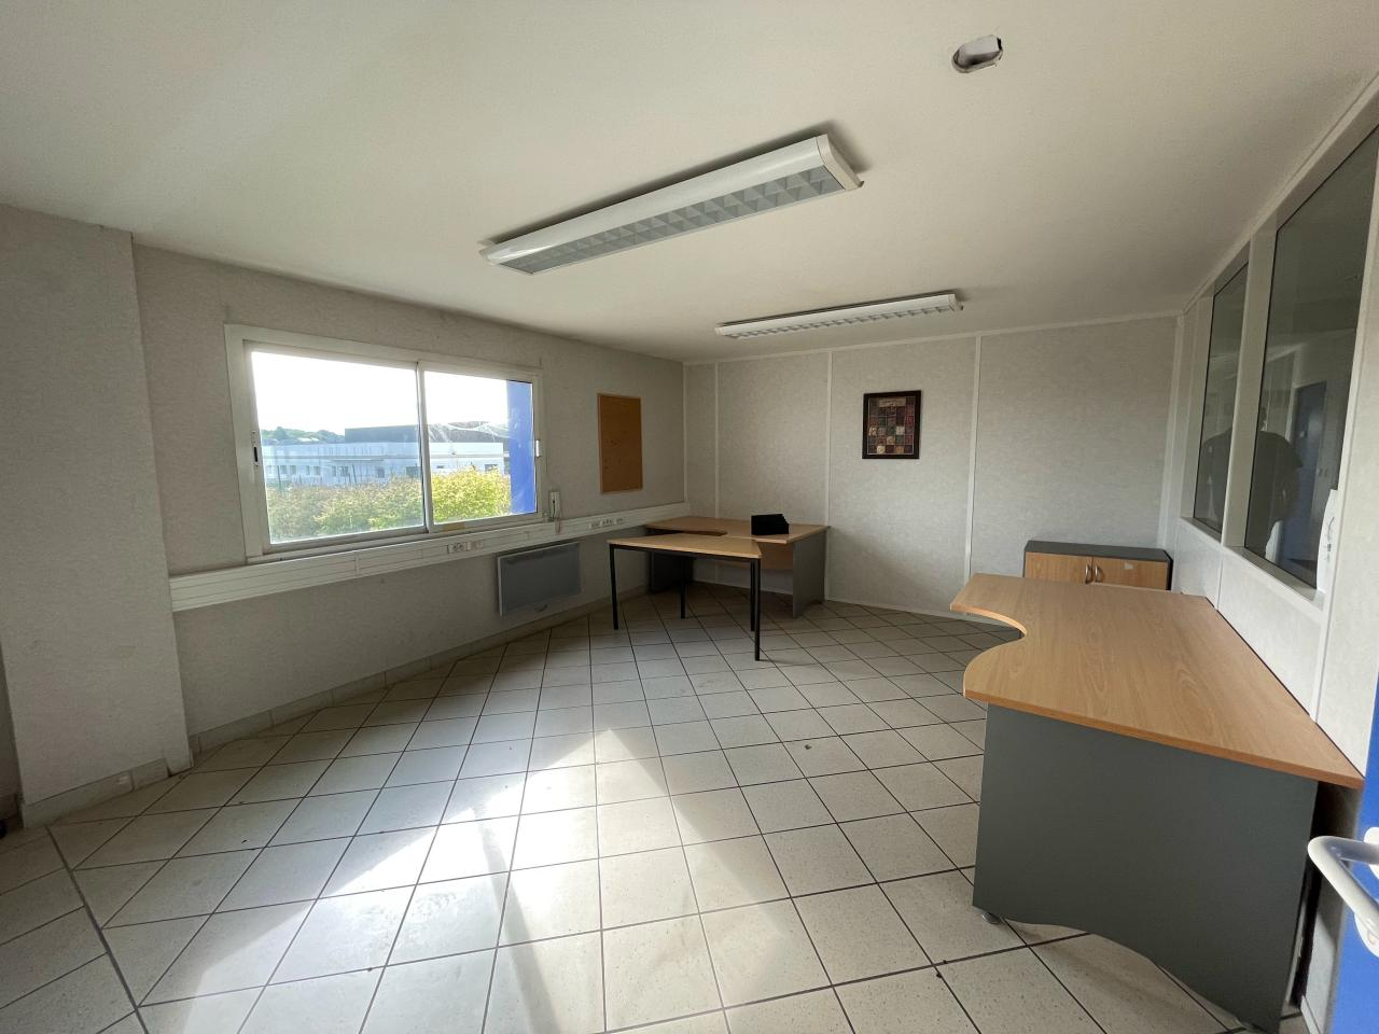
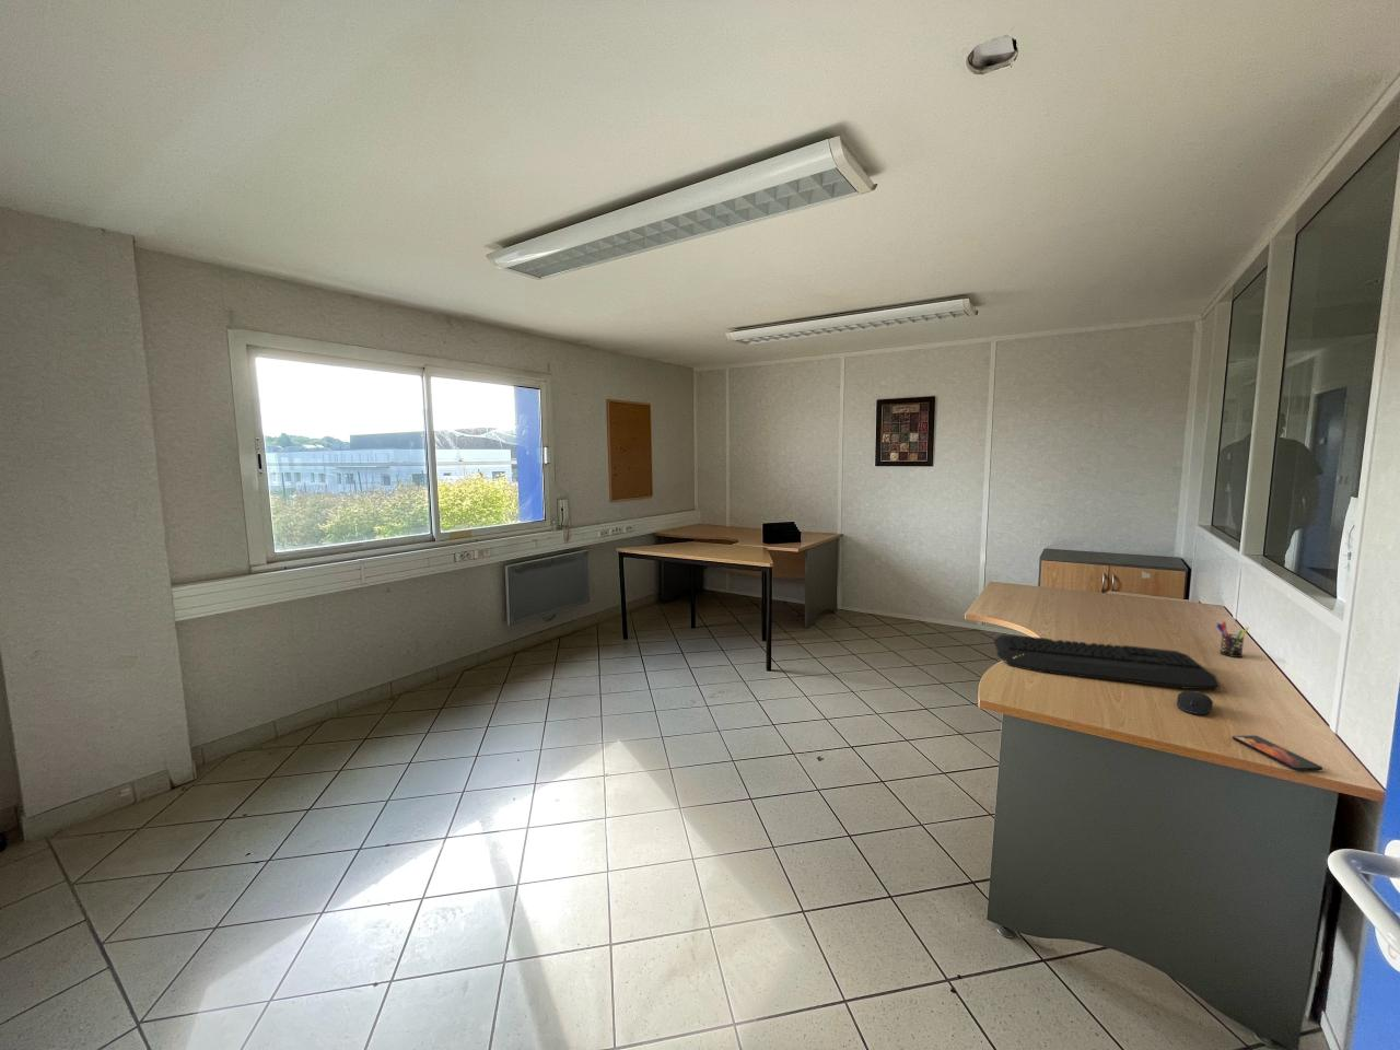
+ smartphone (1274, 751)
+ pen holder (1232, 639)
+ keyboard (1095, 657)
+ computer mouse (1194, 701)
